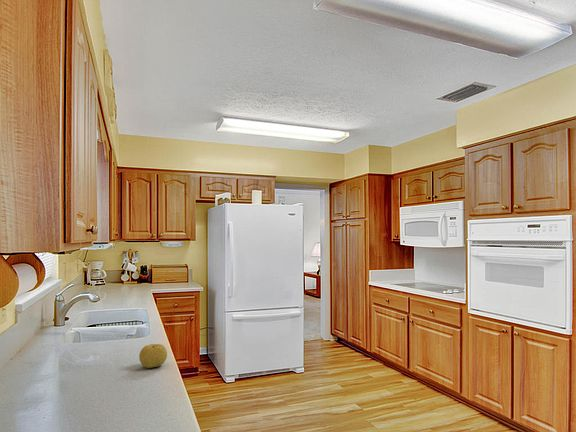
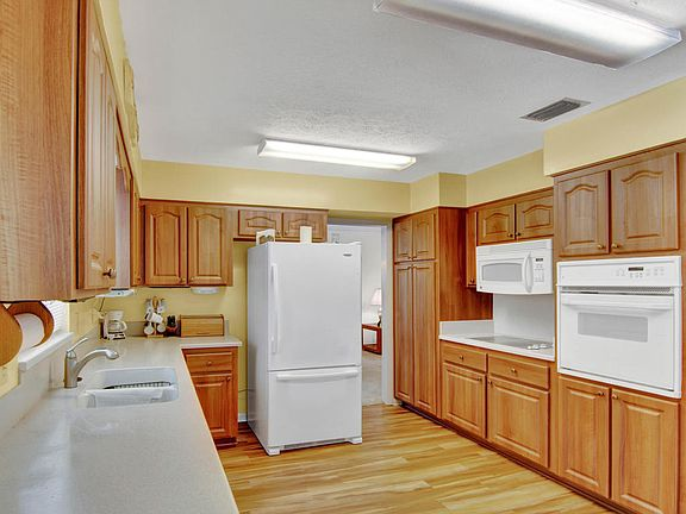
- fruit (153, 355)
